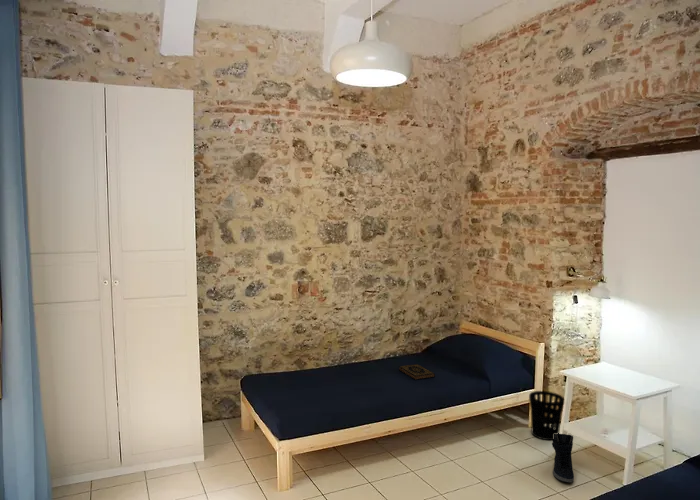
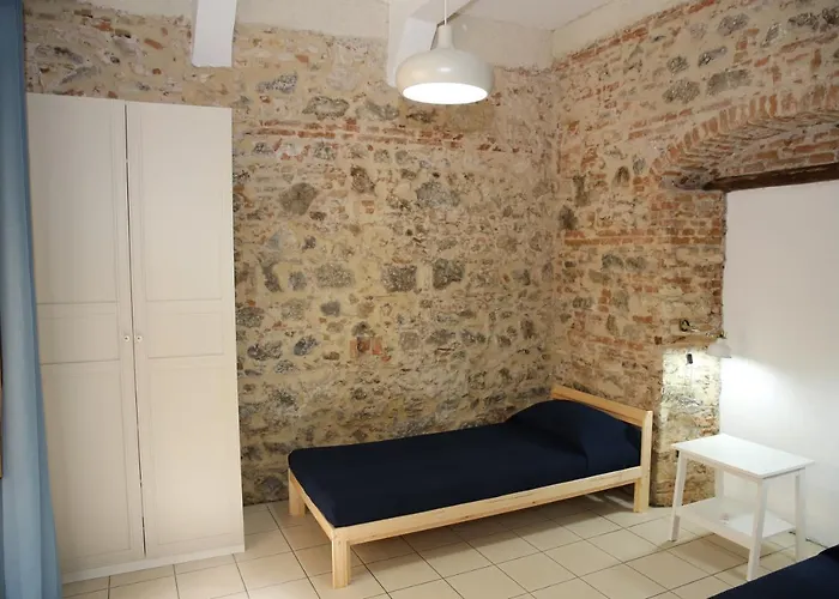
- sneaker (564, 454)
- hardback book (416, 371)
- wastebasket (546, 415)
